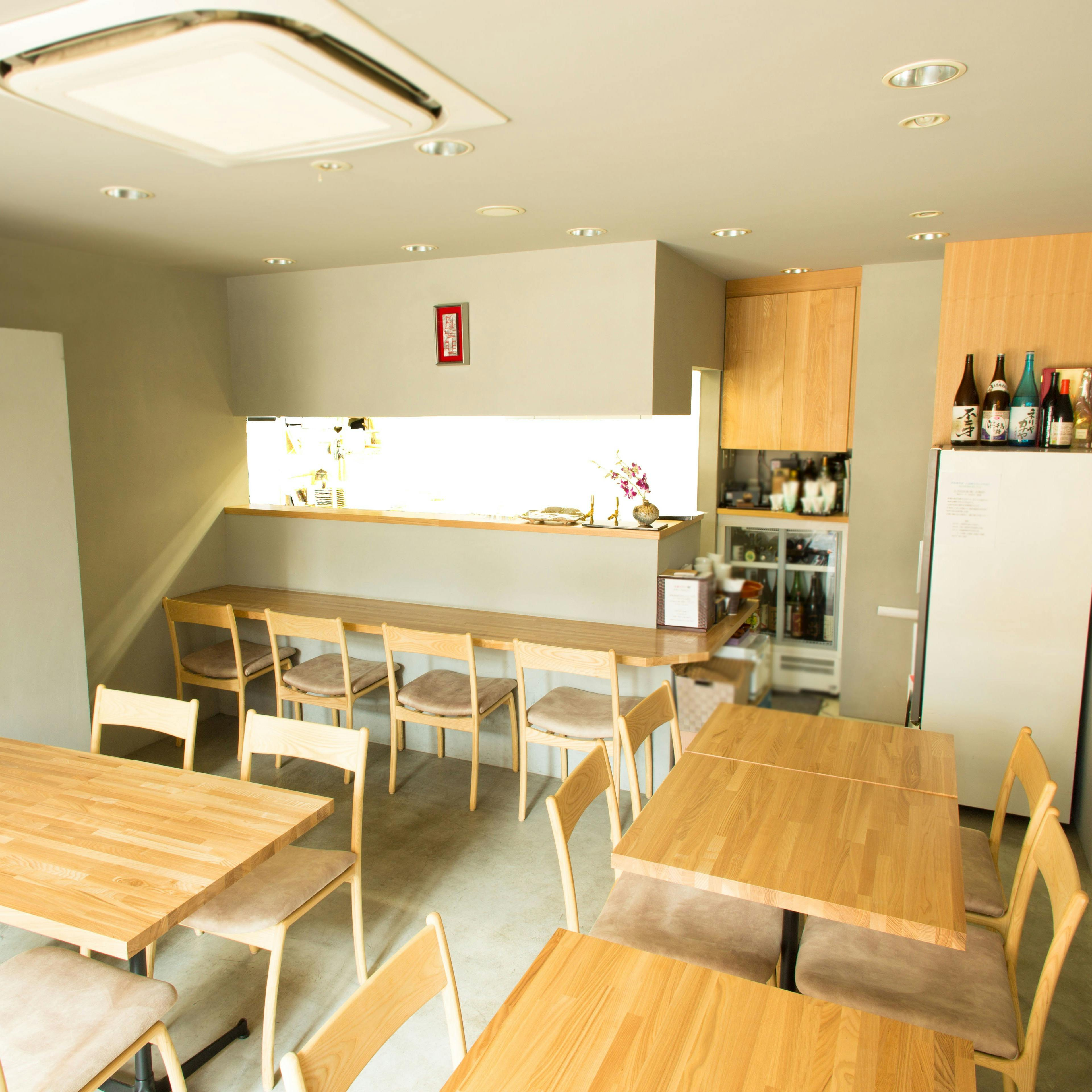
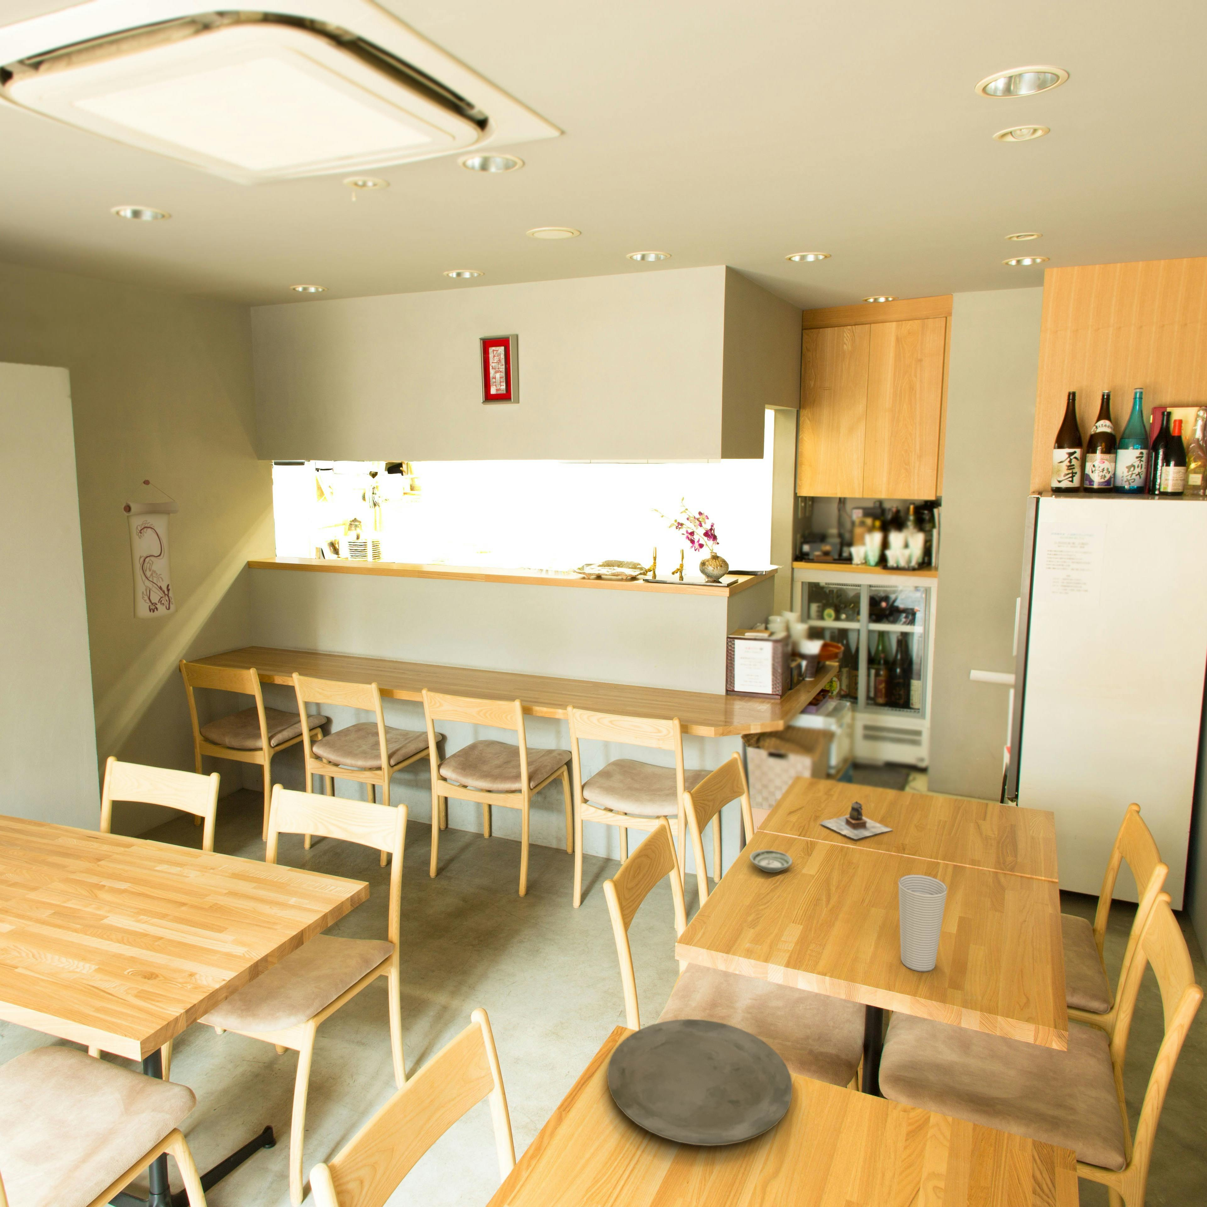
+ plate (699, 1079)
+ teapot (857, 814)
+ saucer (770, 863)
+ cup (921, 924)
+ wall scroll (154, 549)
